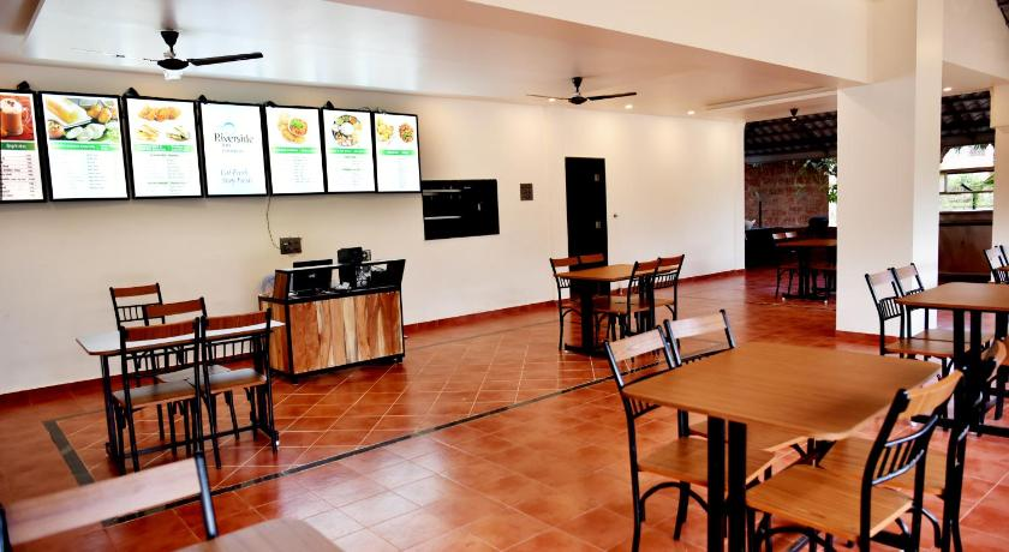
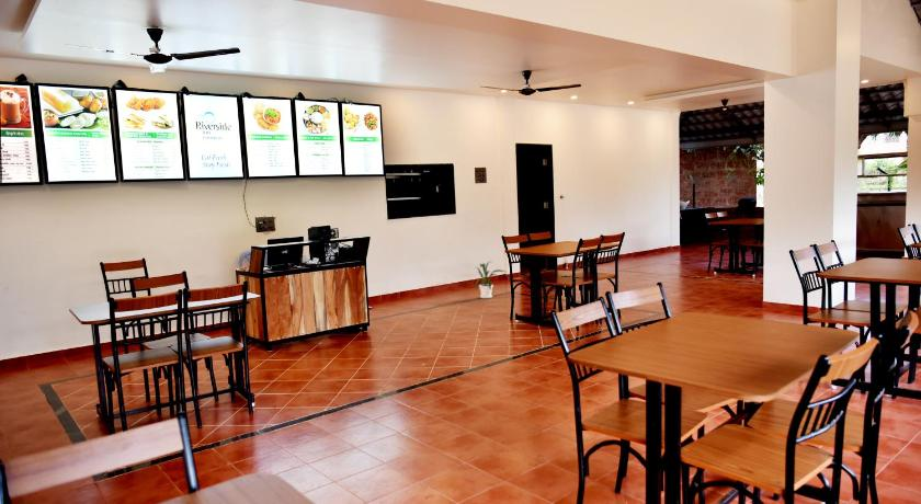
+ house plant (486, 278)
